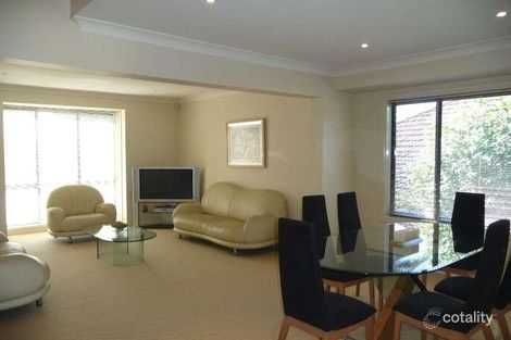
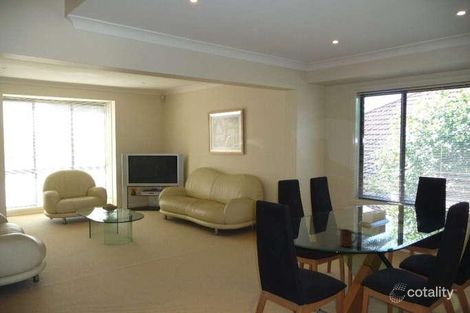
+ cup (347, 237)
